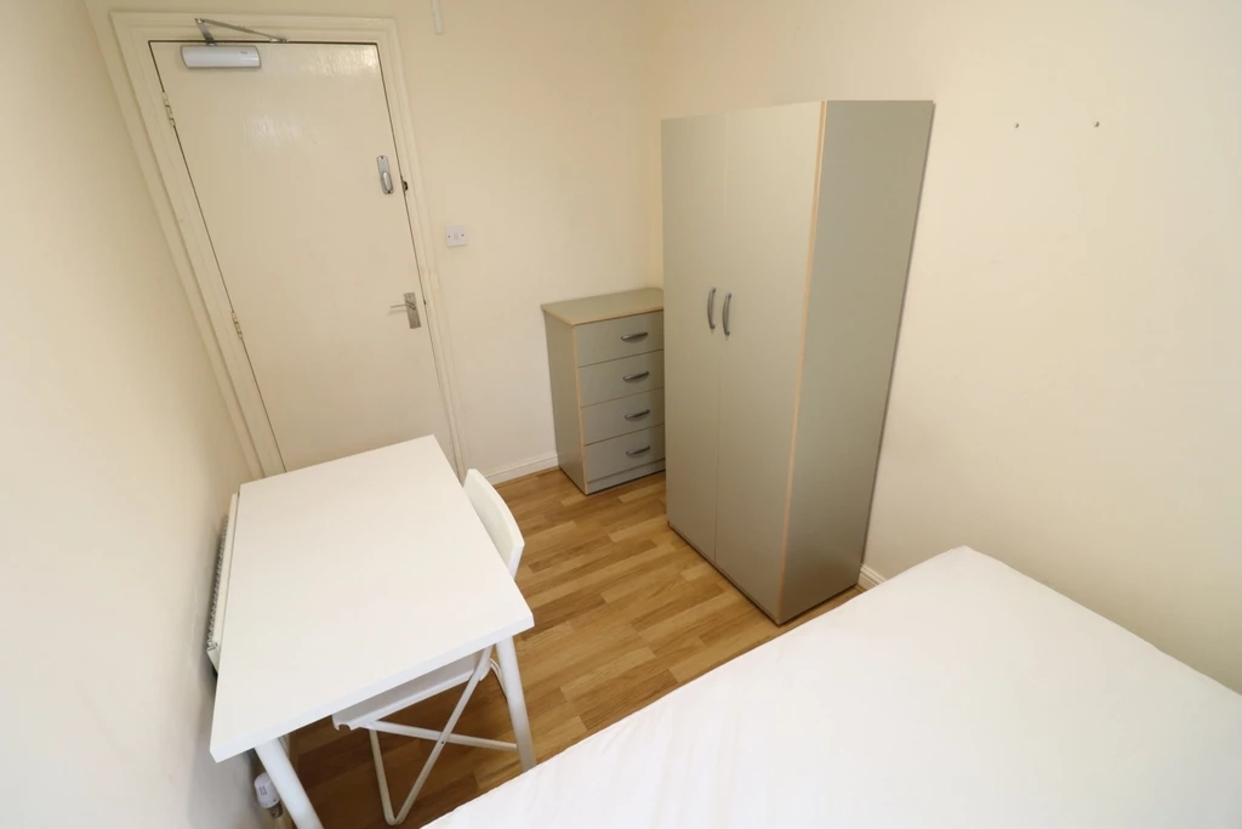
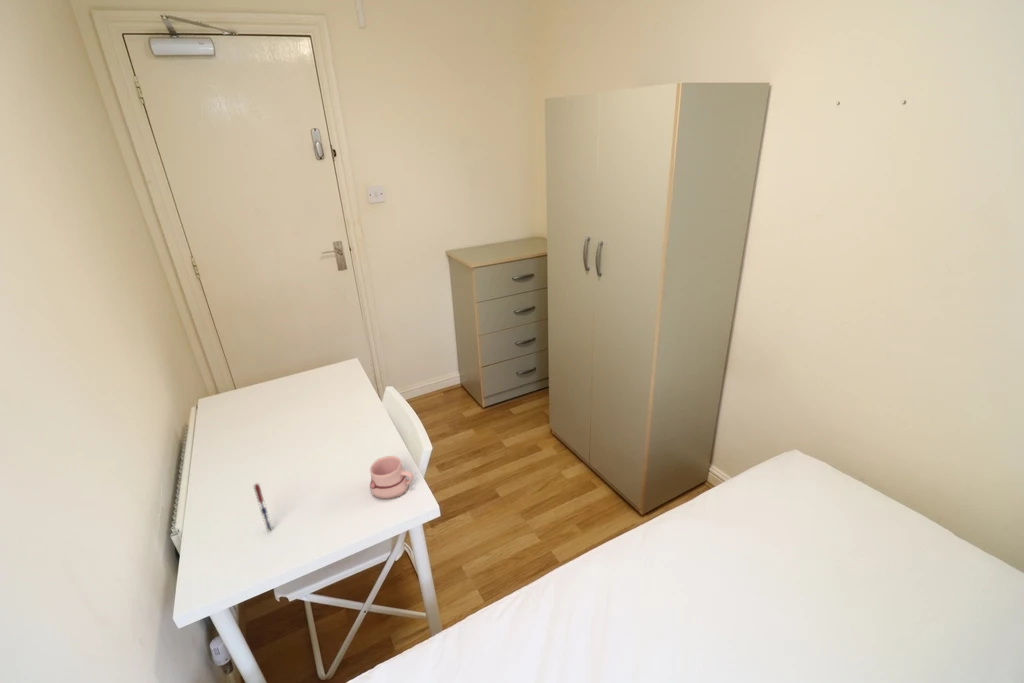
+ pen (263, 508)
+ mug (390, 477)
